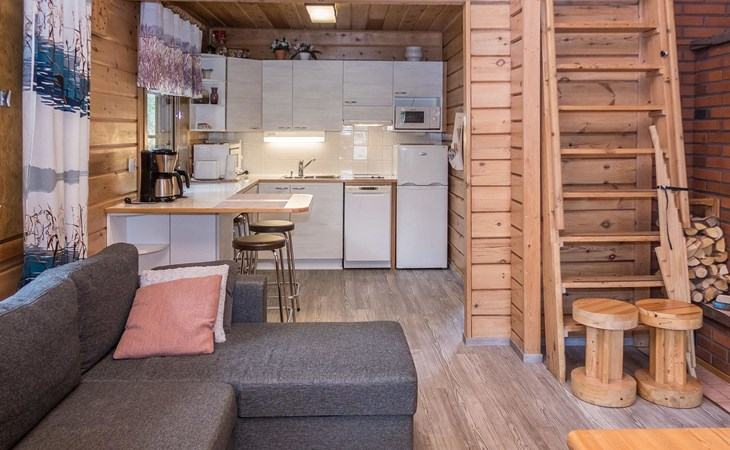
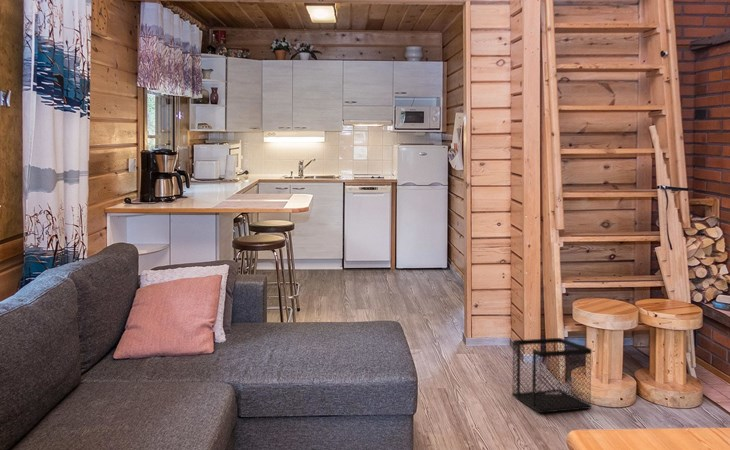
+ wastebasket (550, 373)
